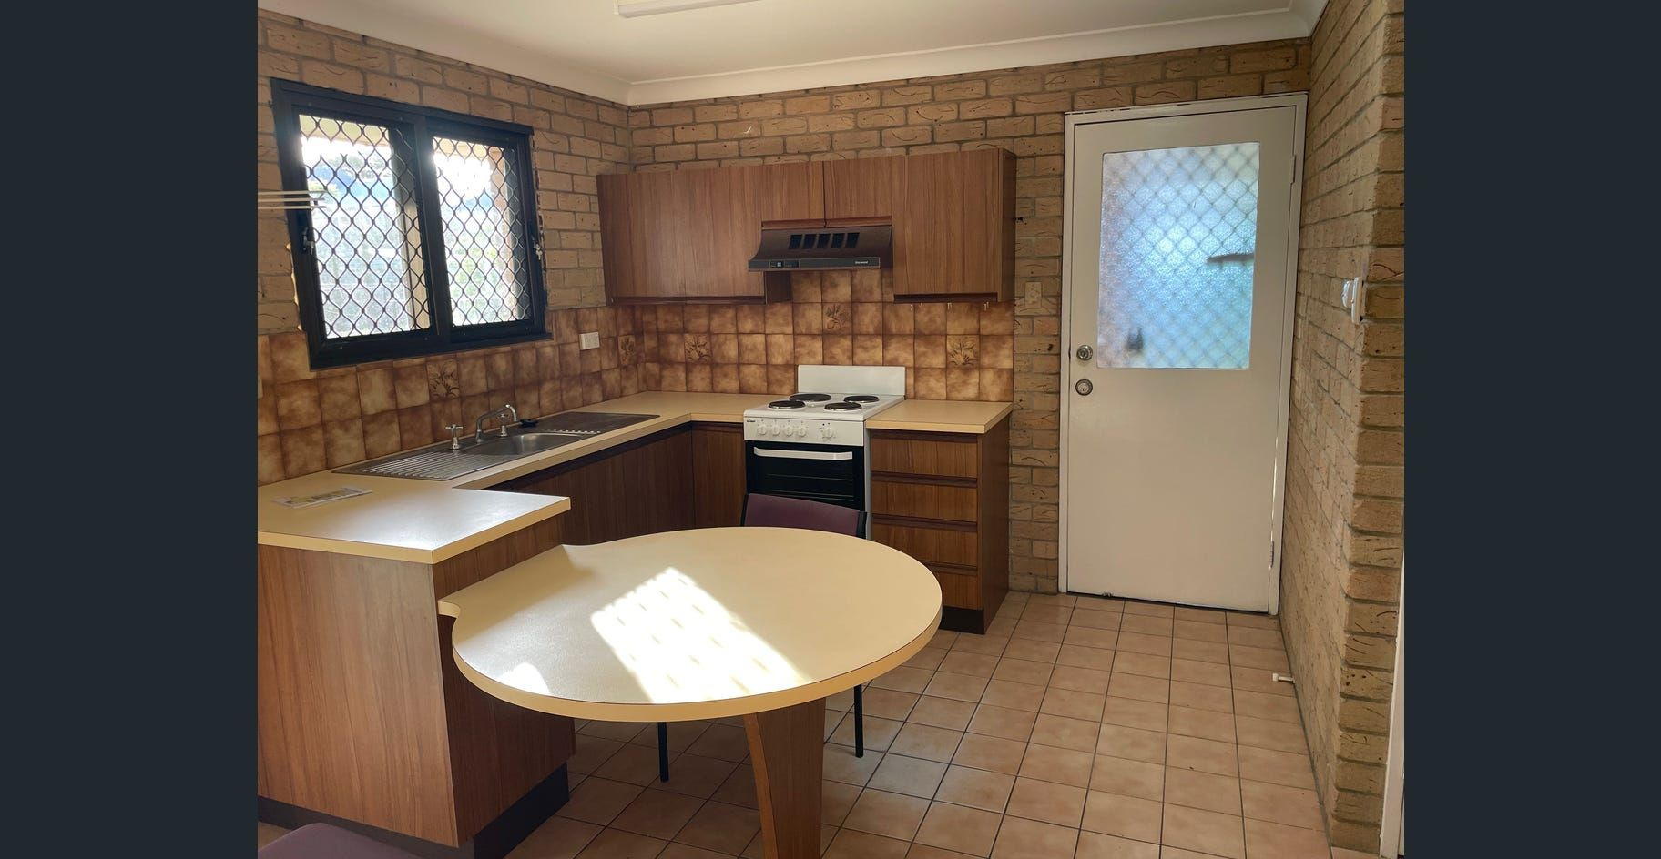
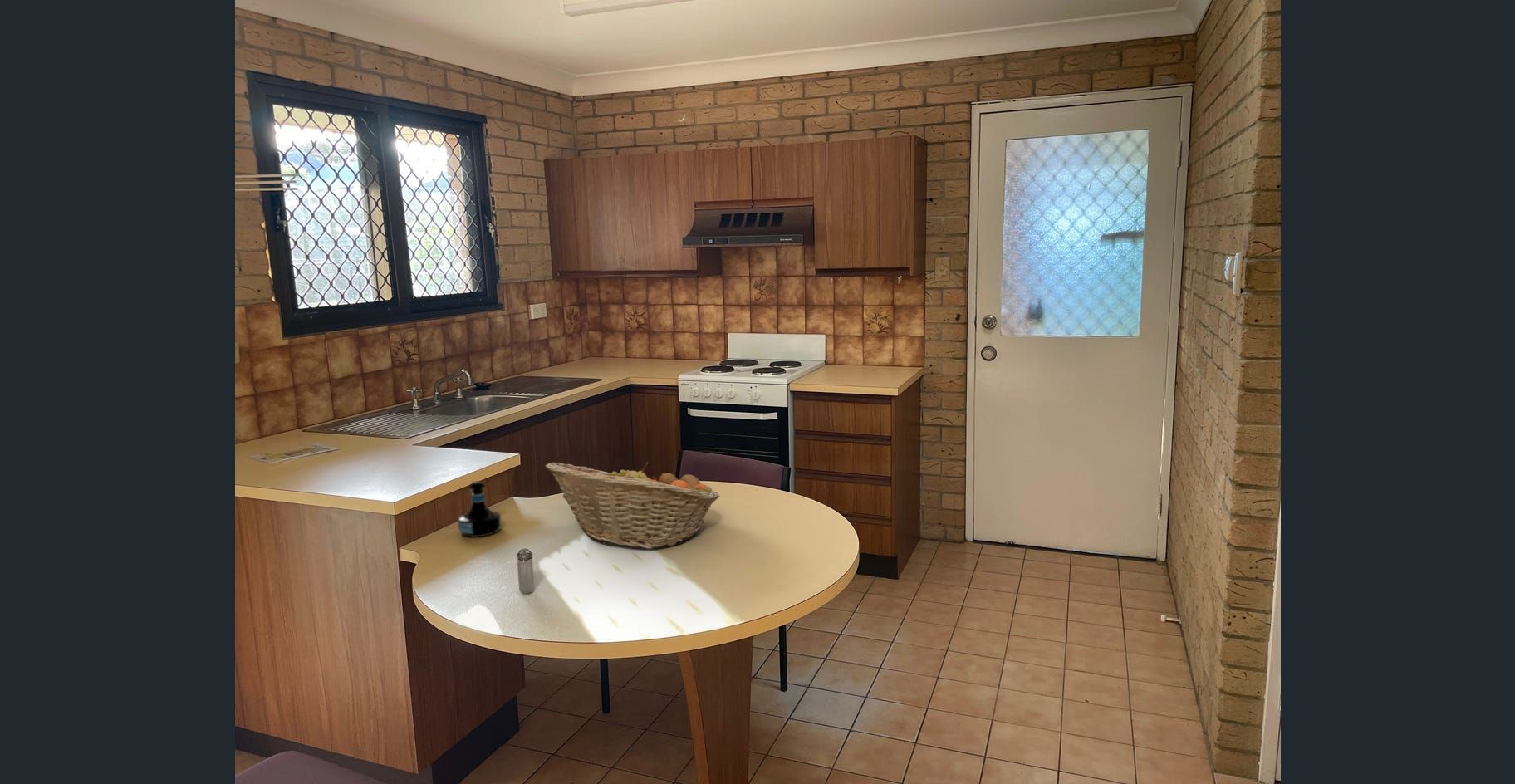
+ tequila bottle (478, 507)
+ fruit basket (632, 494)
+ shaker (525, 571)
